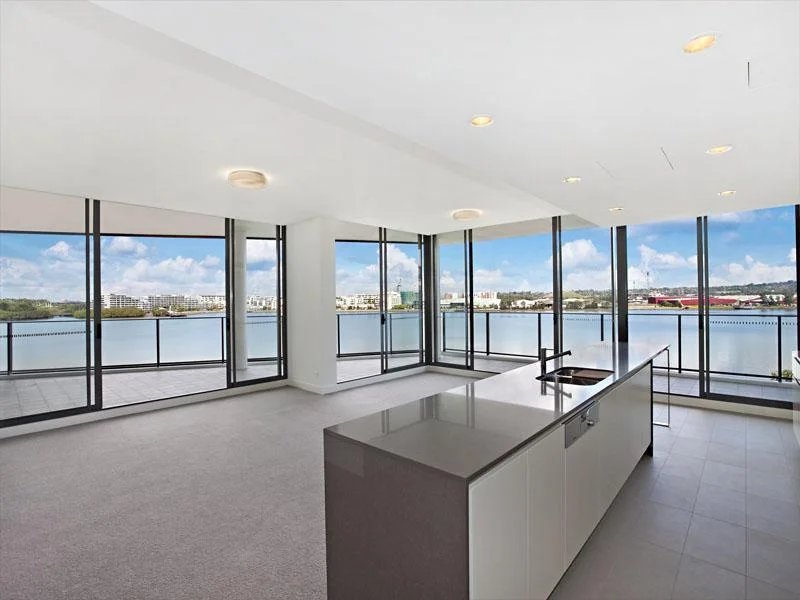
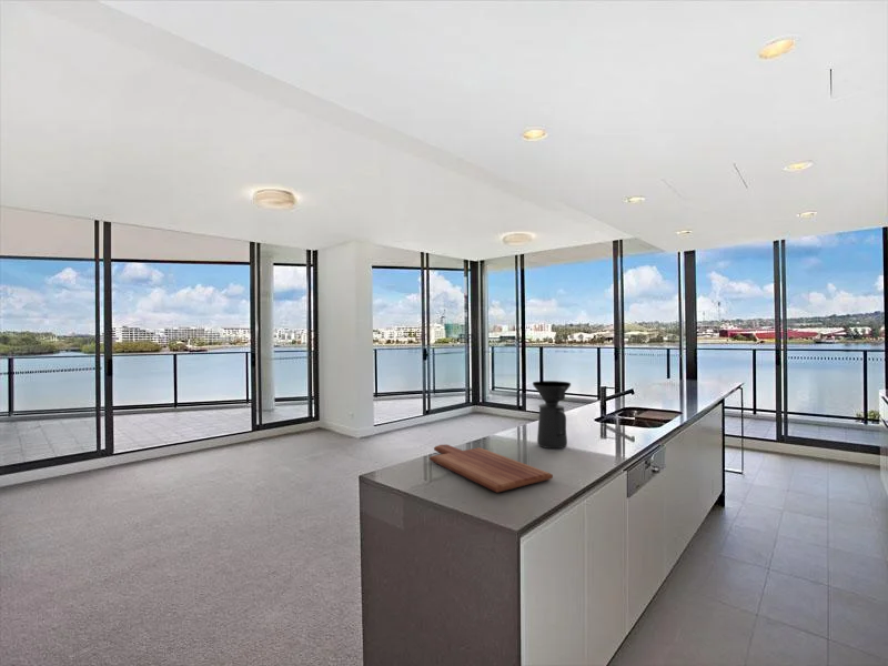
+ coffee maker (552, 414)
+ cutting board (484, 465)
